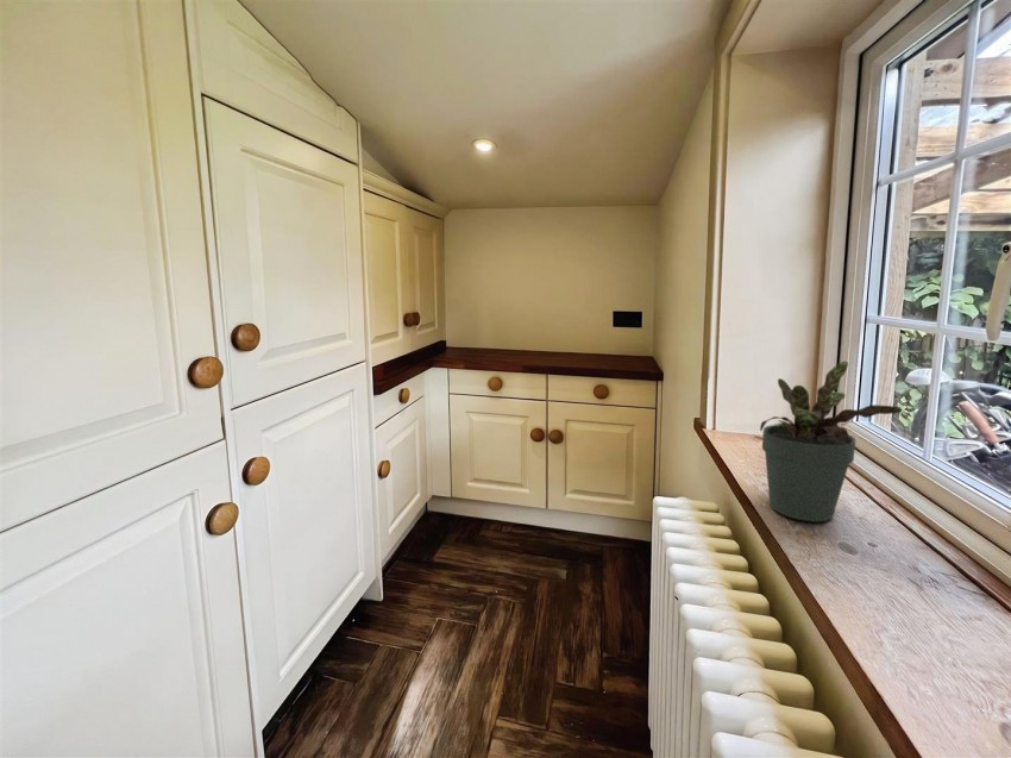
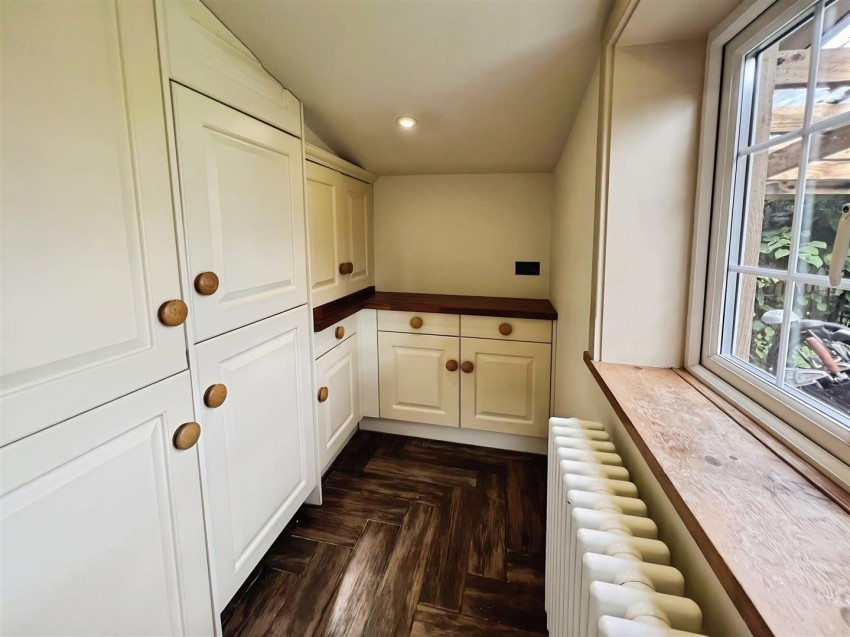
- potted plant (823, 439)
